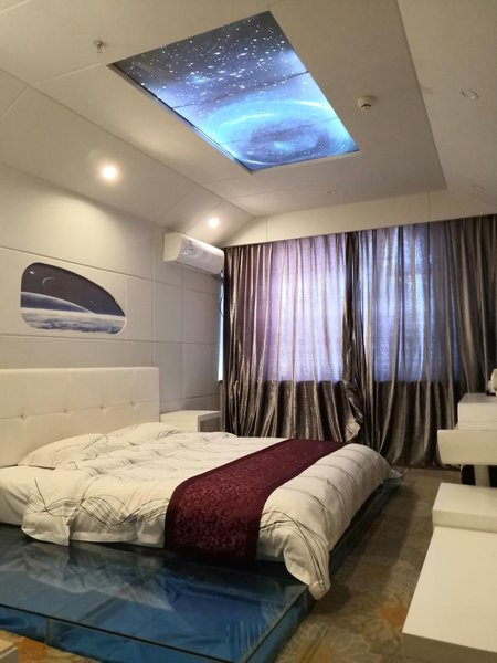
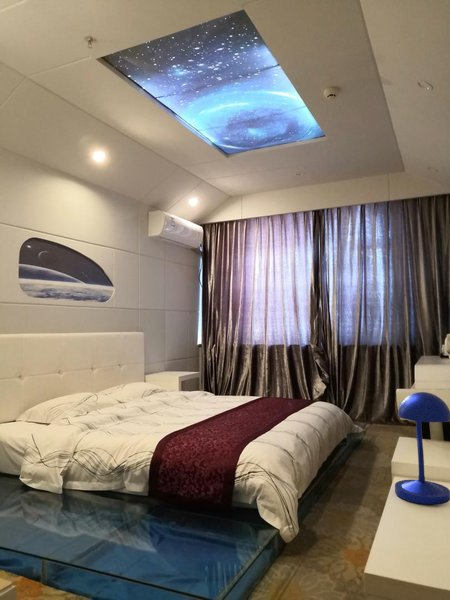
+ desk lamp (422, 445)
